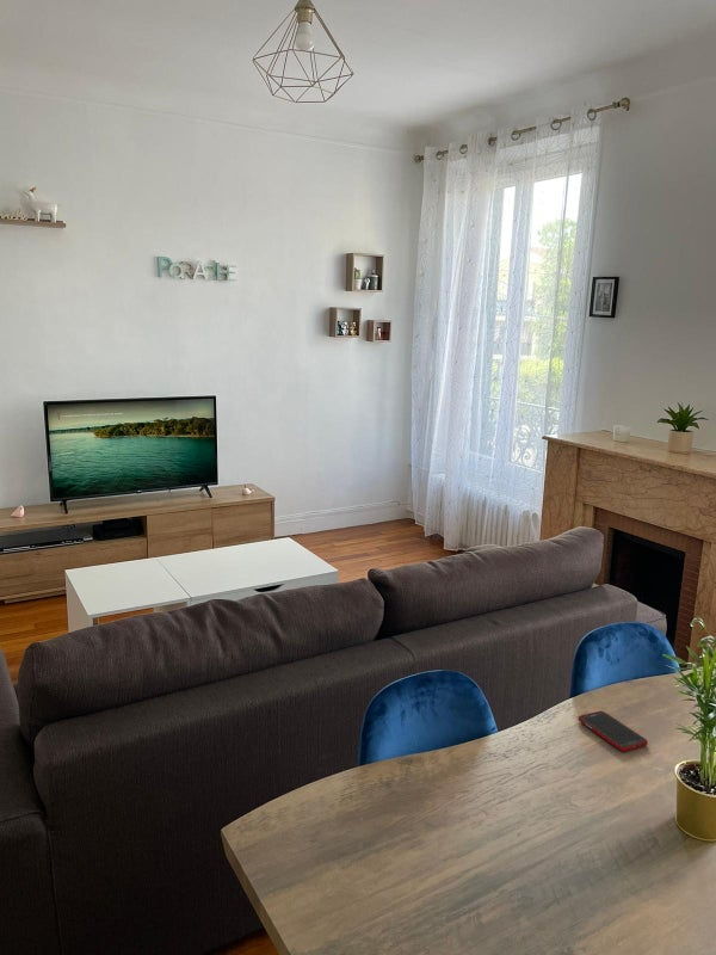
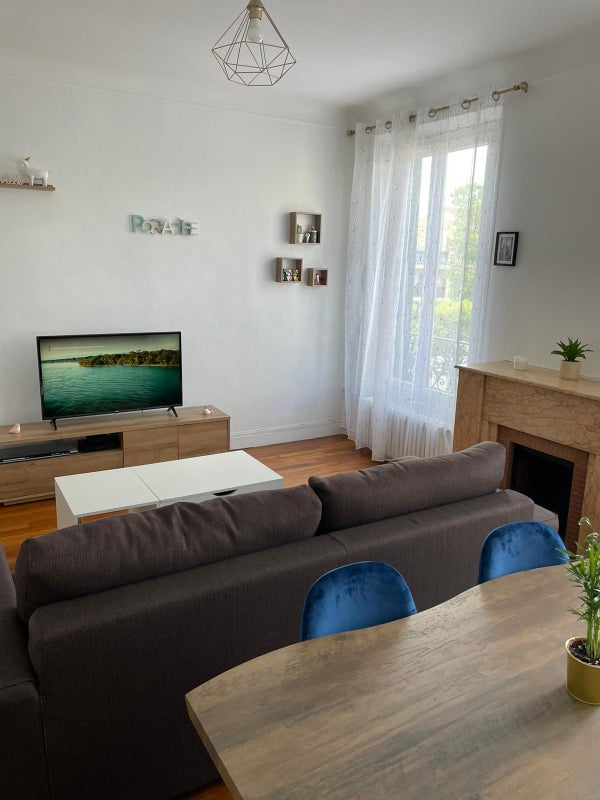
- cell phone (611, 729)
